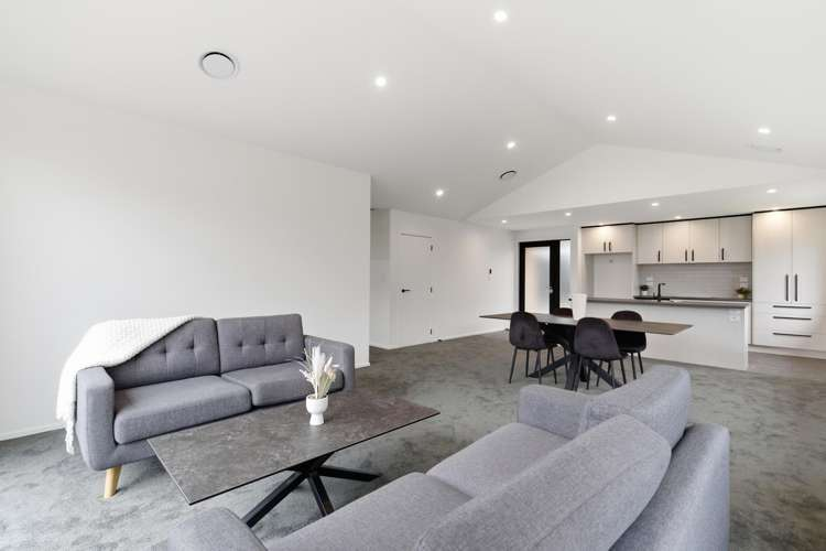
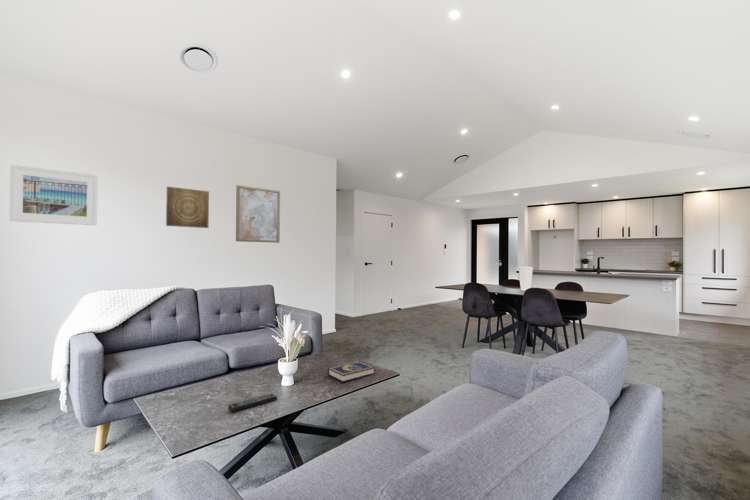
+ remote control (253, 402)
+ book (350, 371)
+ wall art (188, 208)
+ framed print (56, 196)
+ wall art (259, 215)
